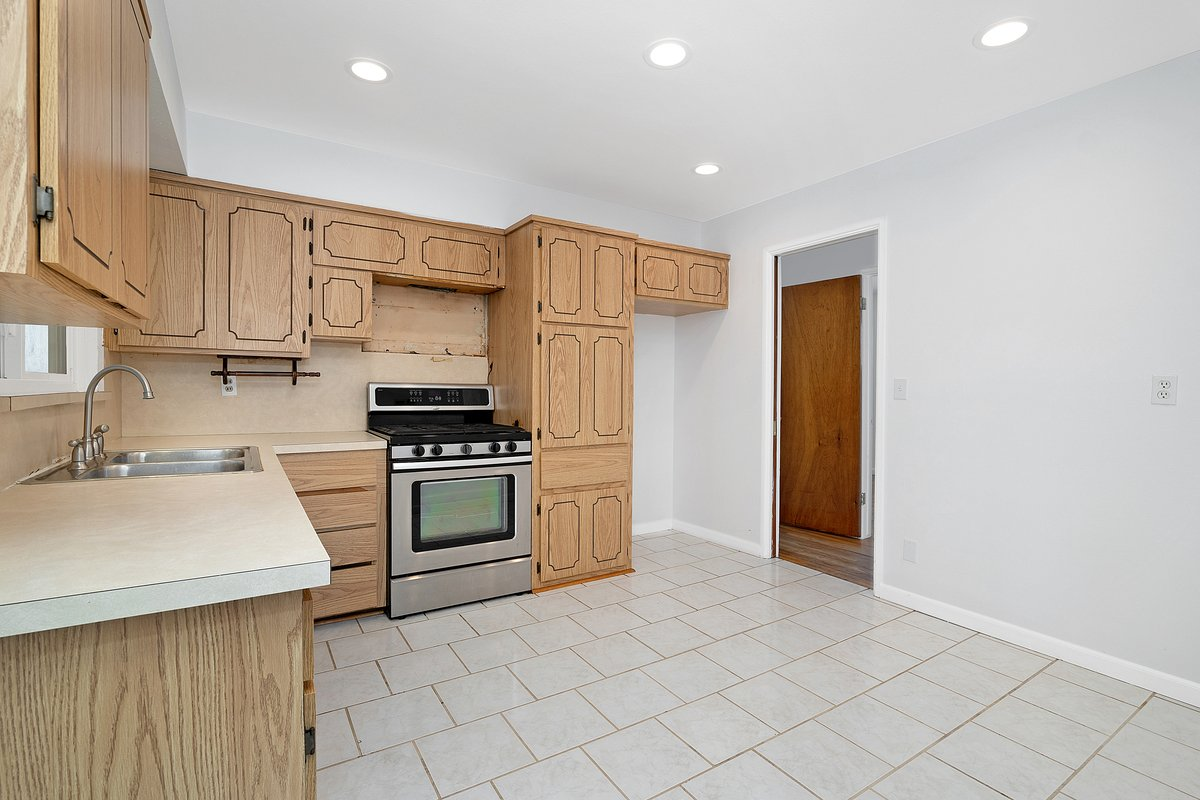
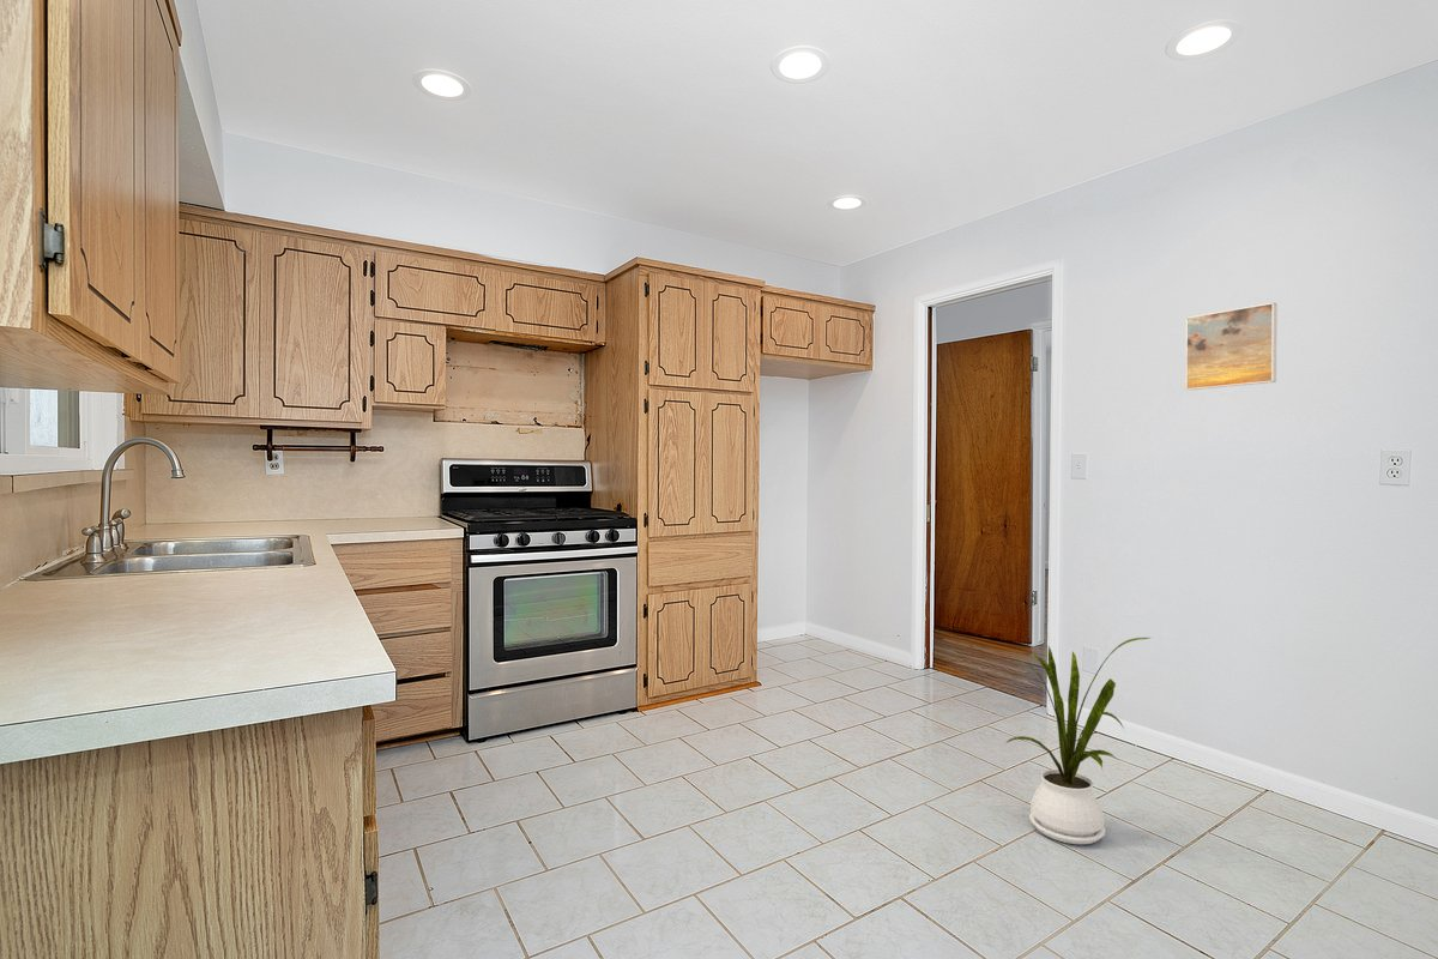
+ house plant (1074, 729)
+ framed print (1228, 348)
